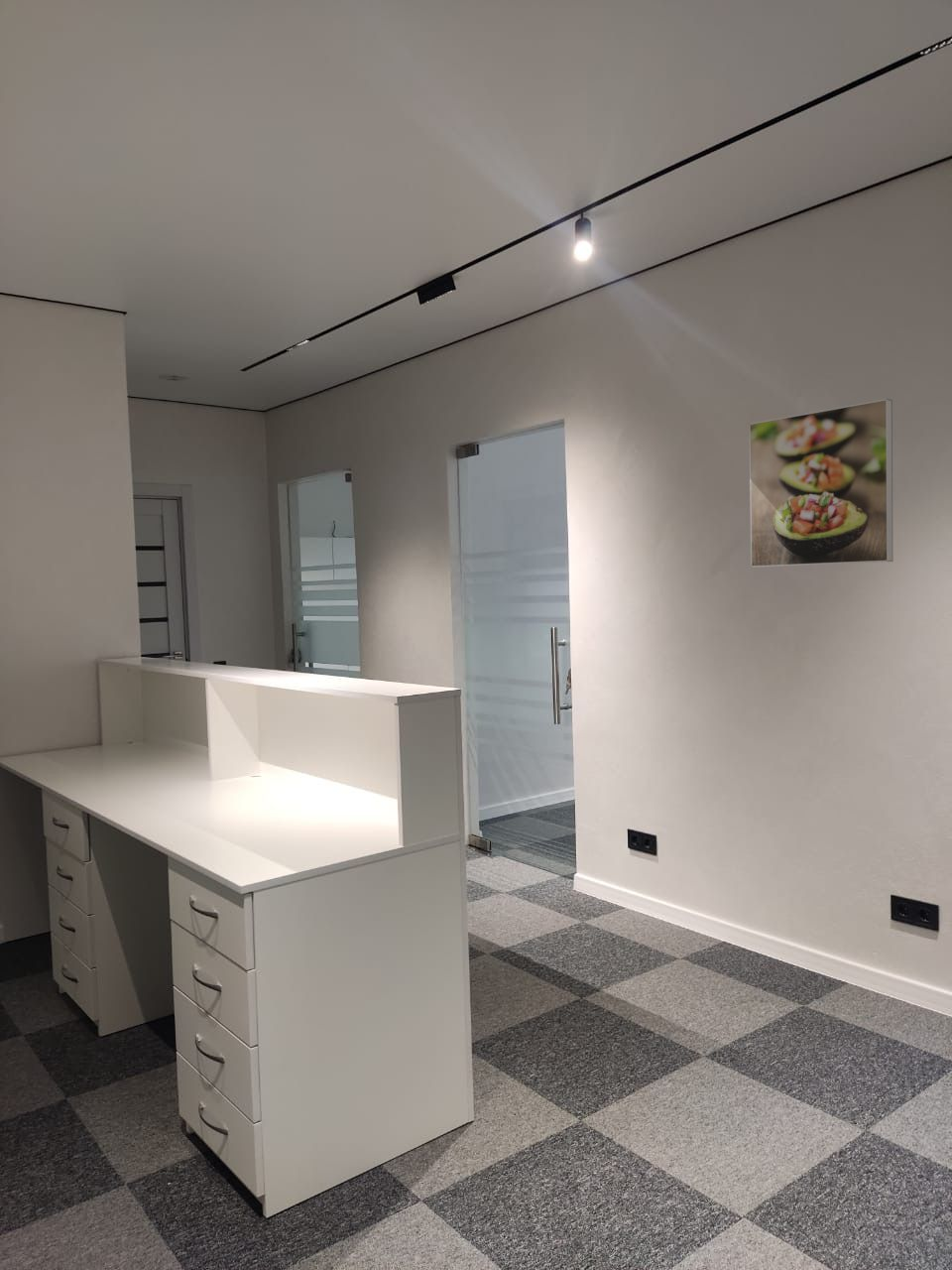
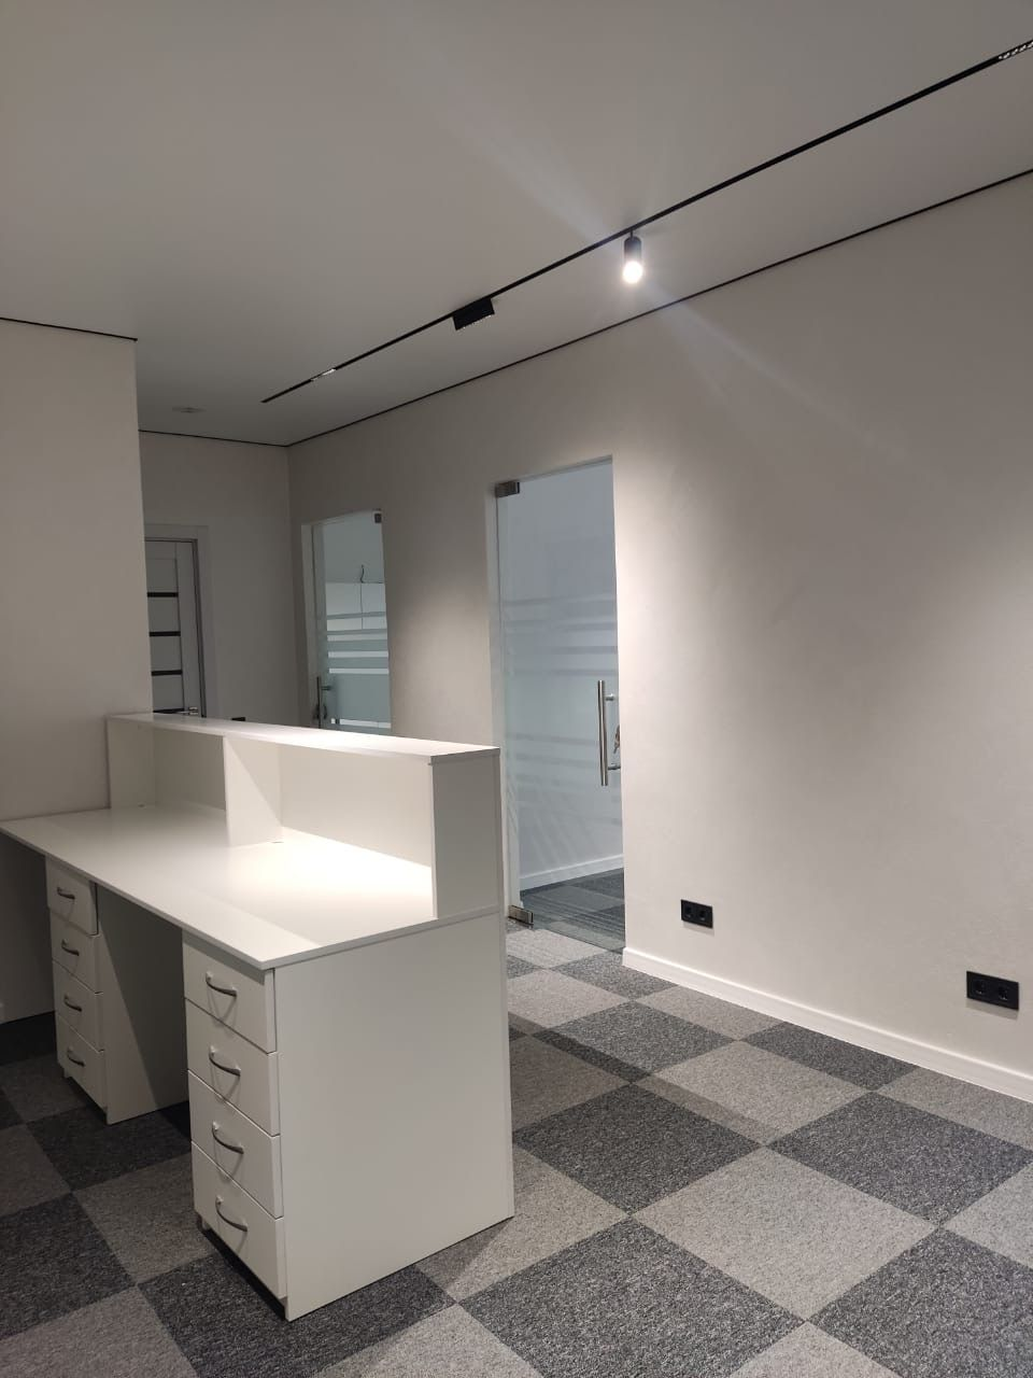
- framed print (816, 488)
